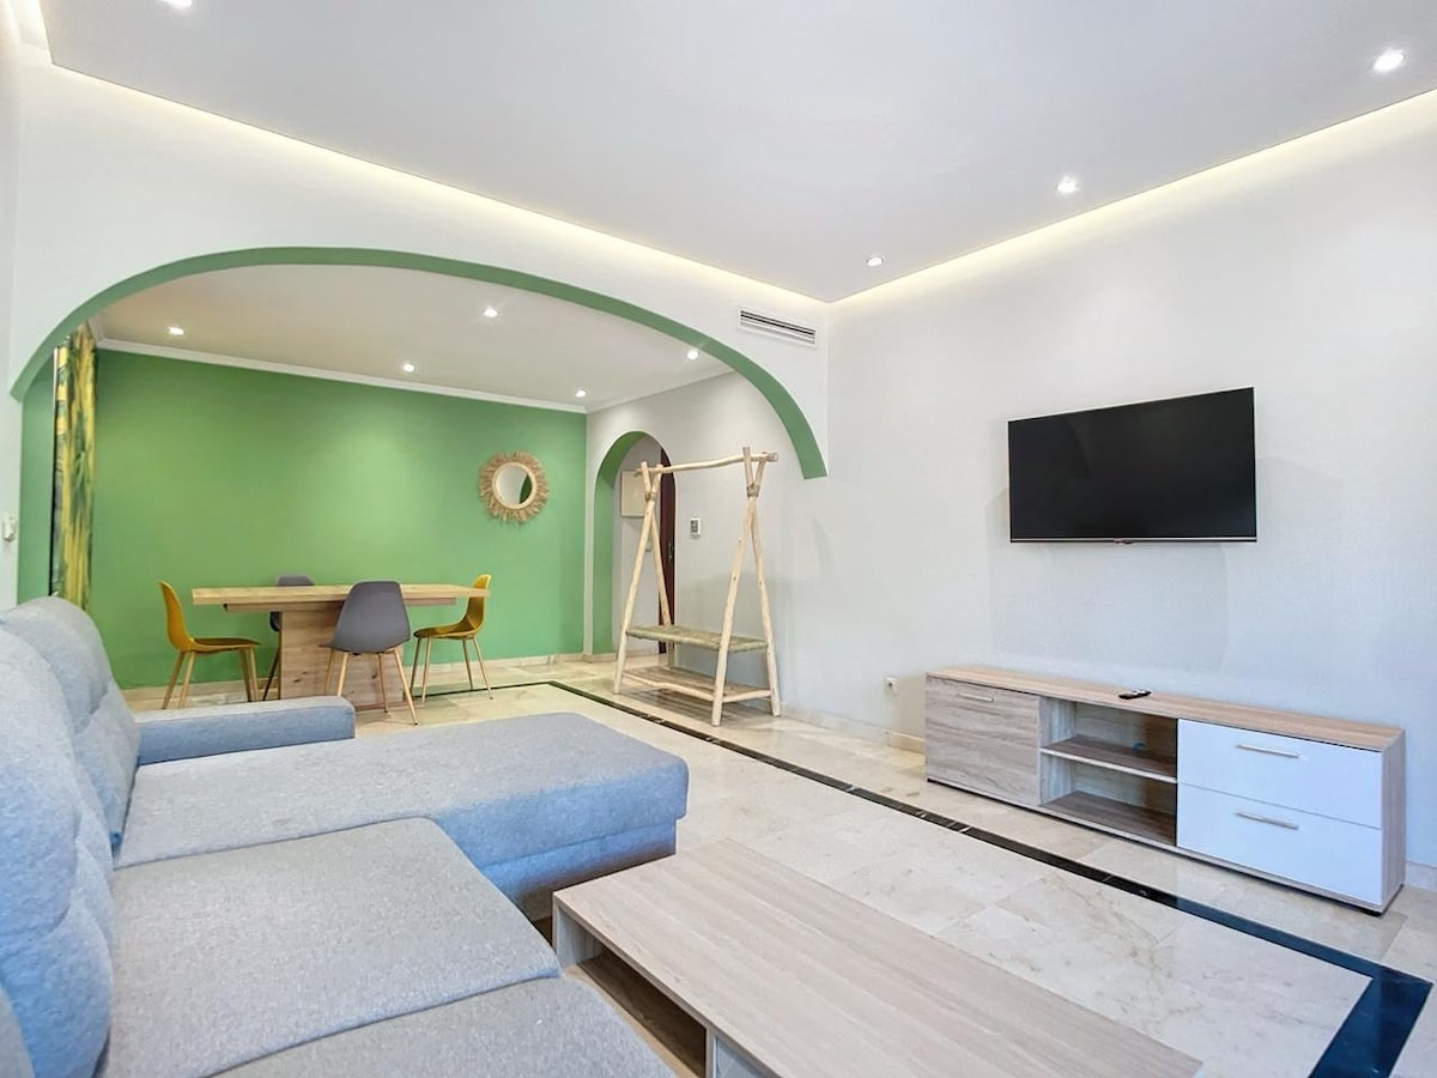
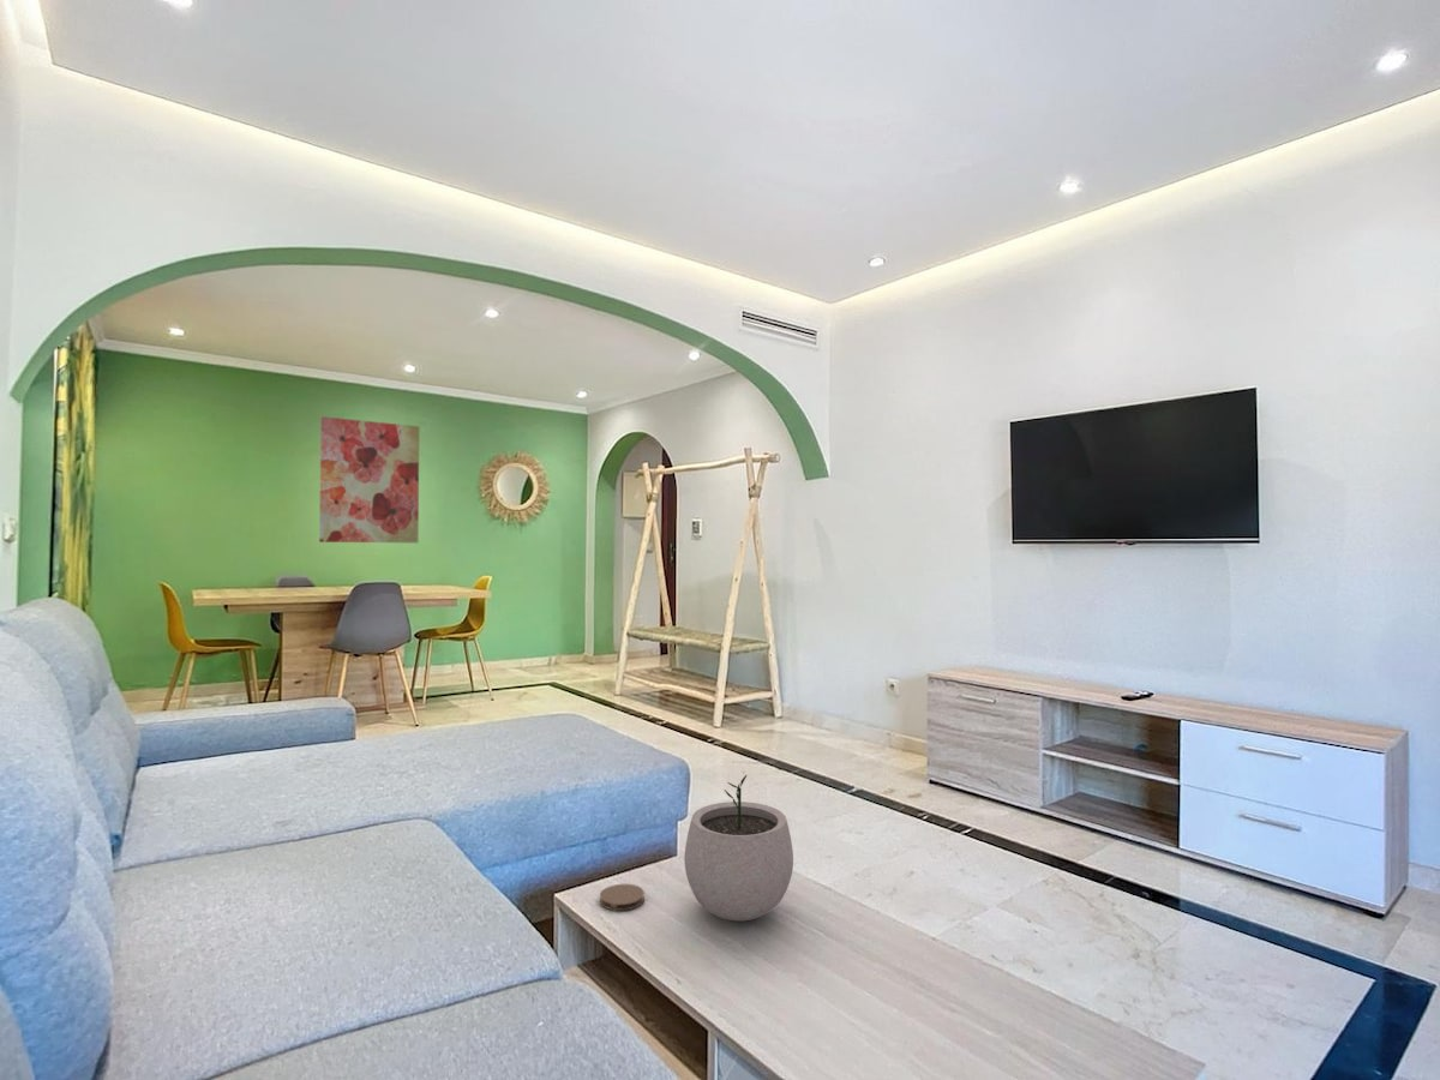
+ coaster (622, 896)
+ plant pot (738, 844)
+ wall art (371, 481)
